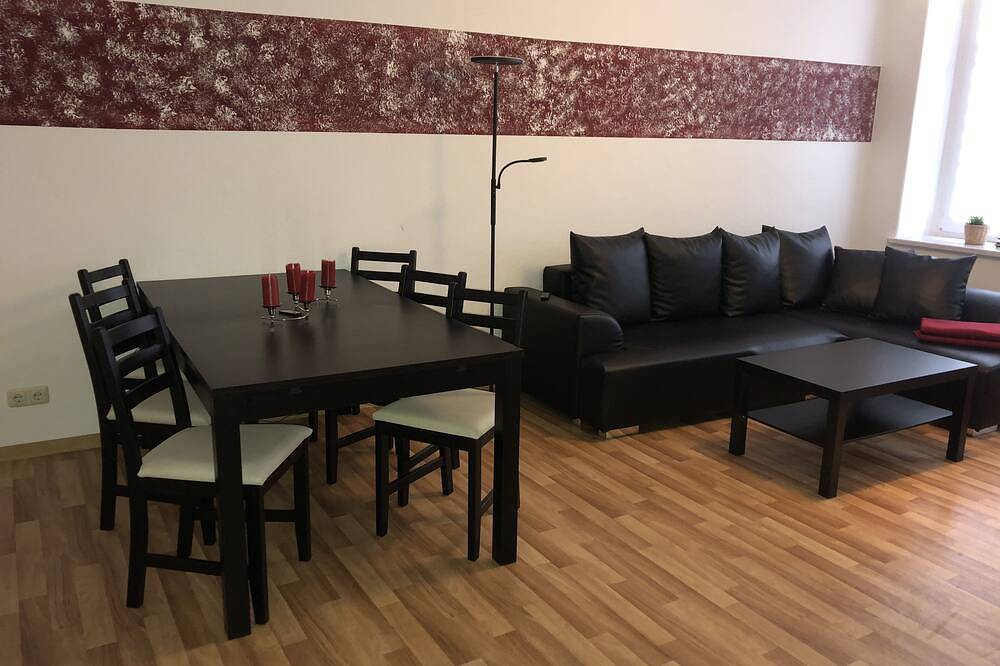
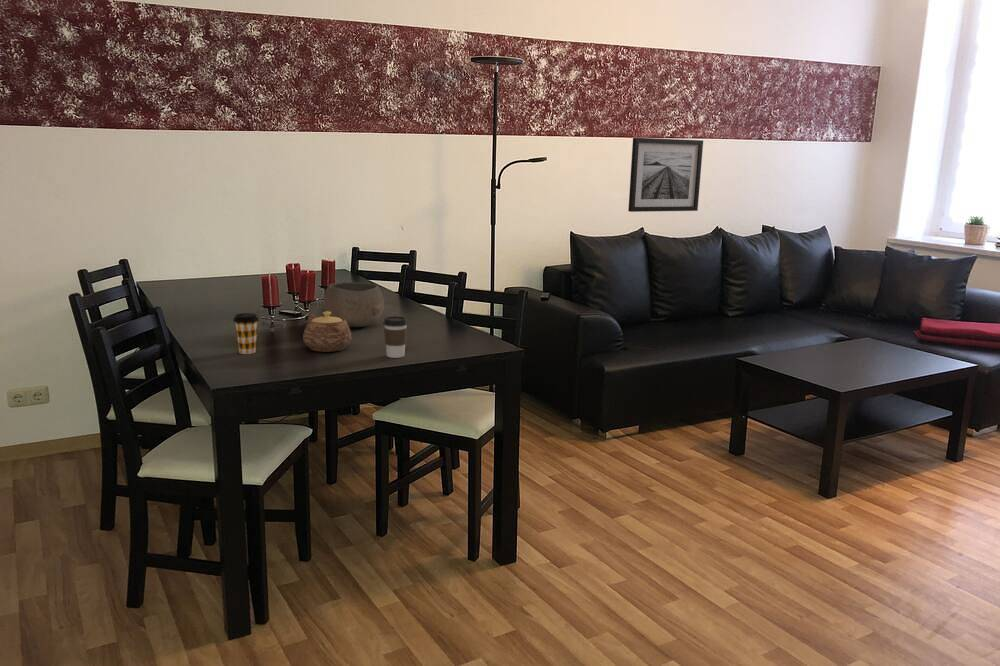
+ teapot (326, 329)
+ wall art (666, 175)
+ coffee cup (395, 337)
+ coffee cup (246, 333)
+ bowl (354, 305)
